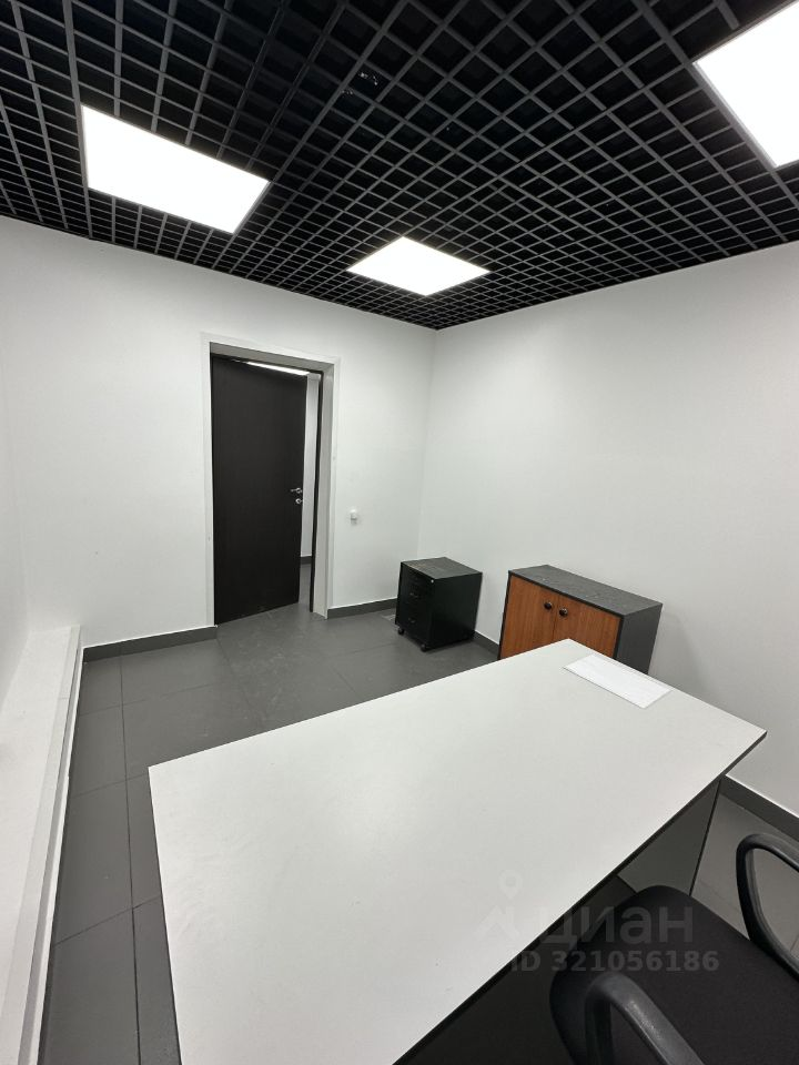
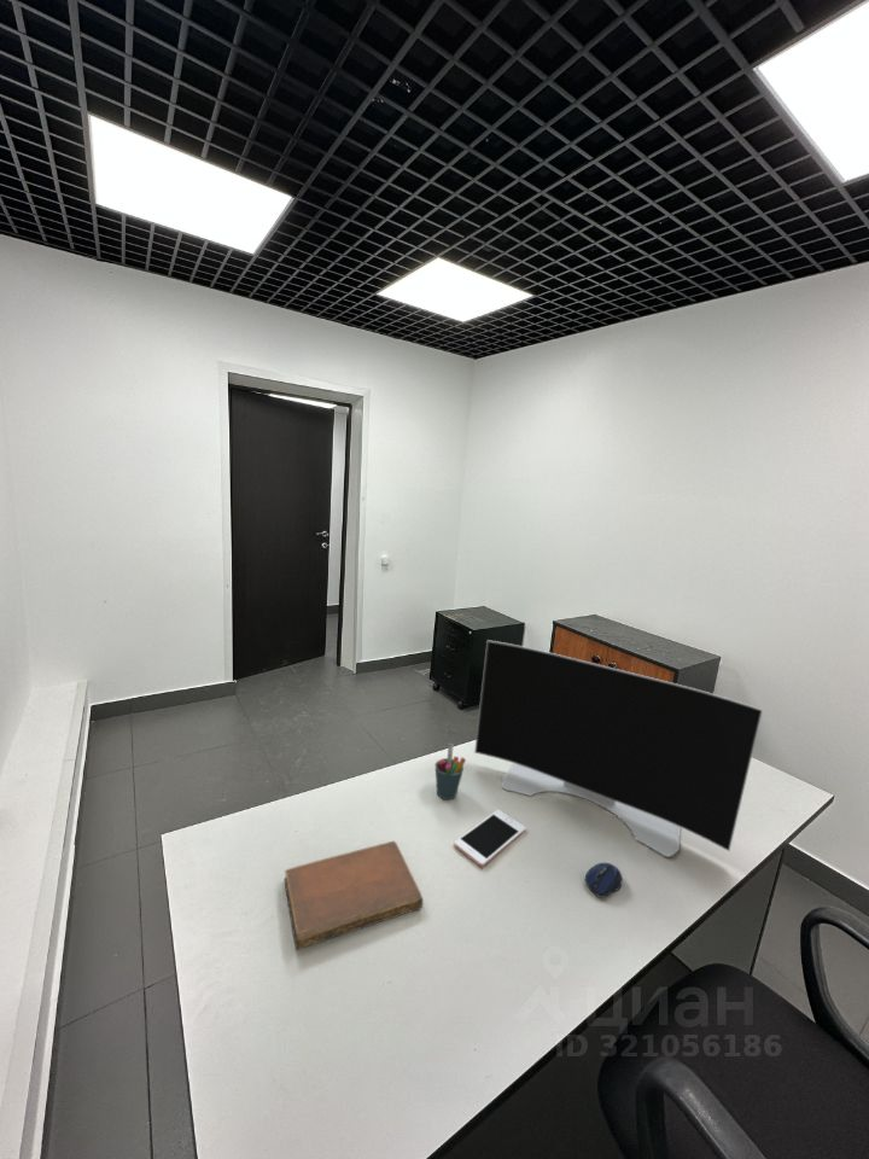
+ computer mouse (603, 874)
+ notebook (351, 889)
+ computer monitor (596, 736)
+ pen holder (449, 773)
+ cell phone (490, 835)
